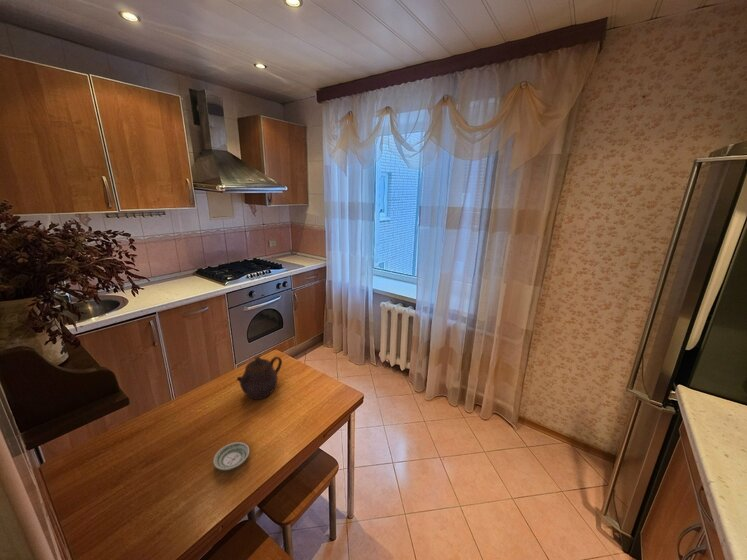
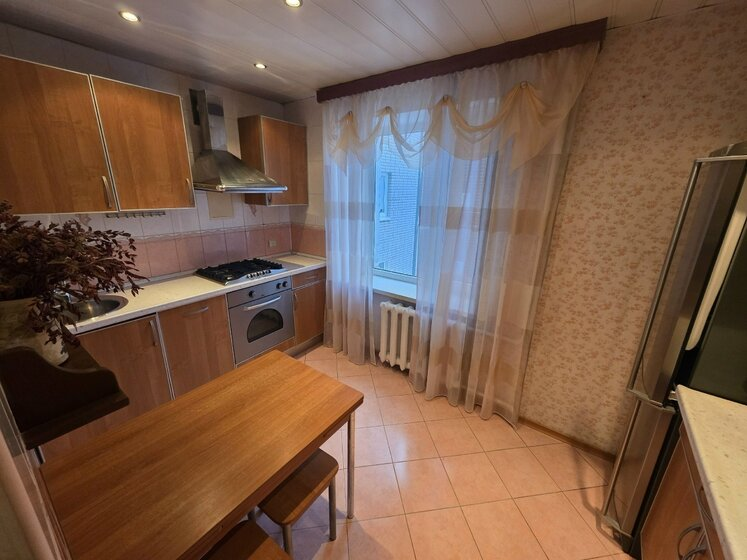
- teapot (261, 374)
- saucer (232, 457)
